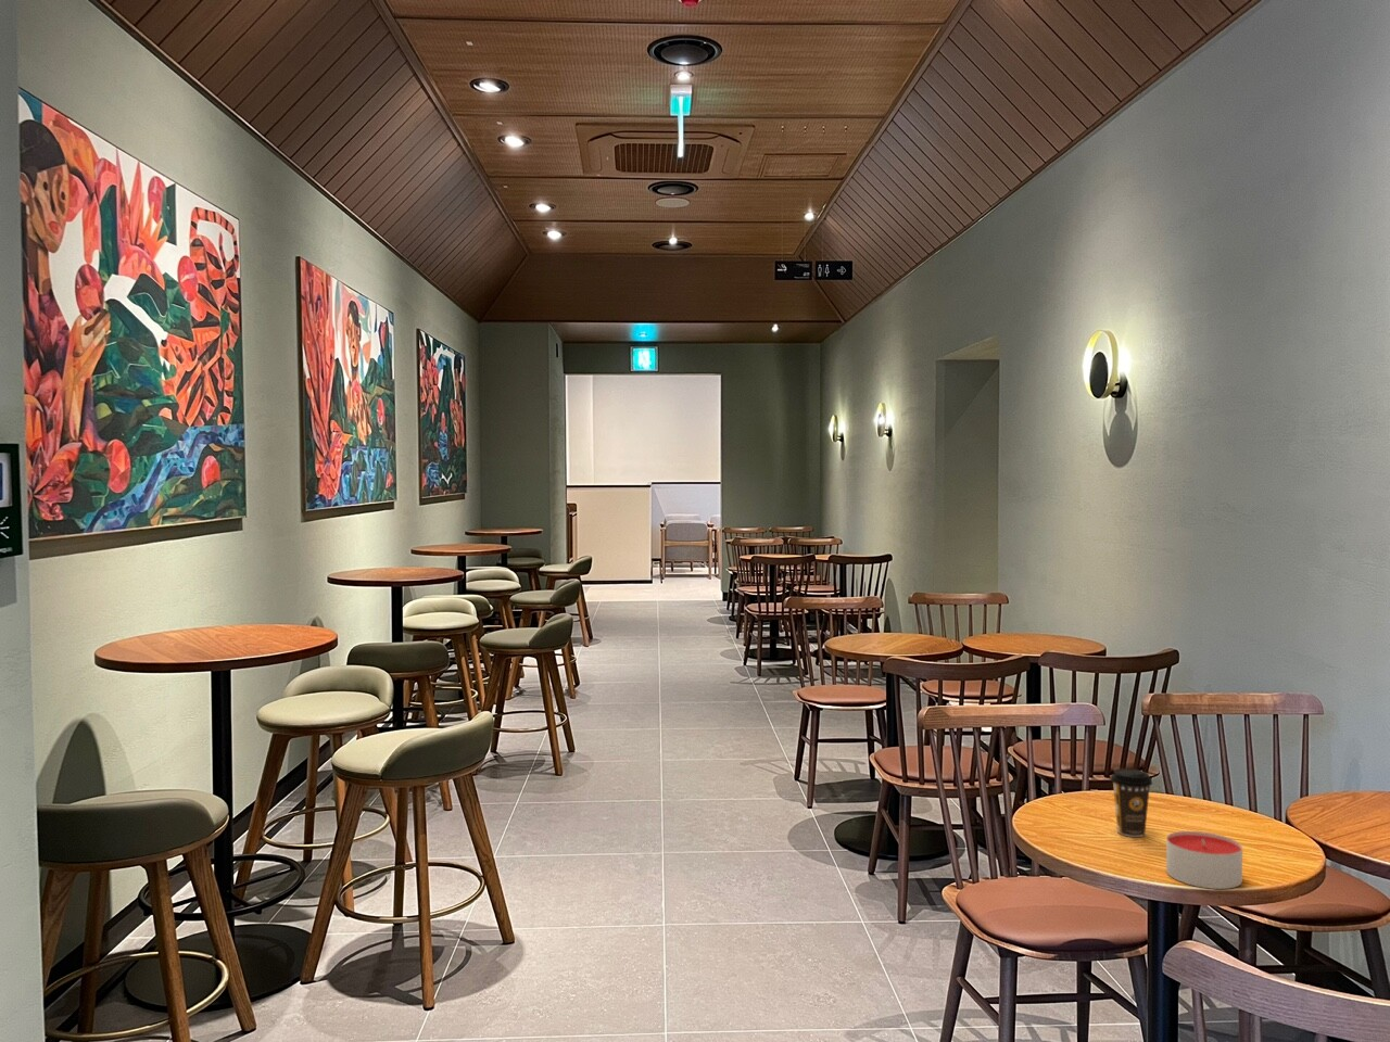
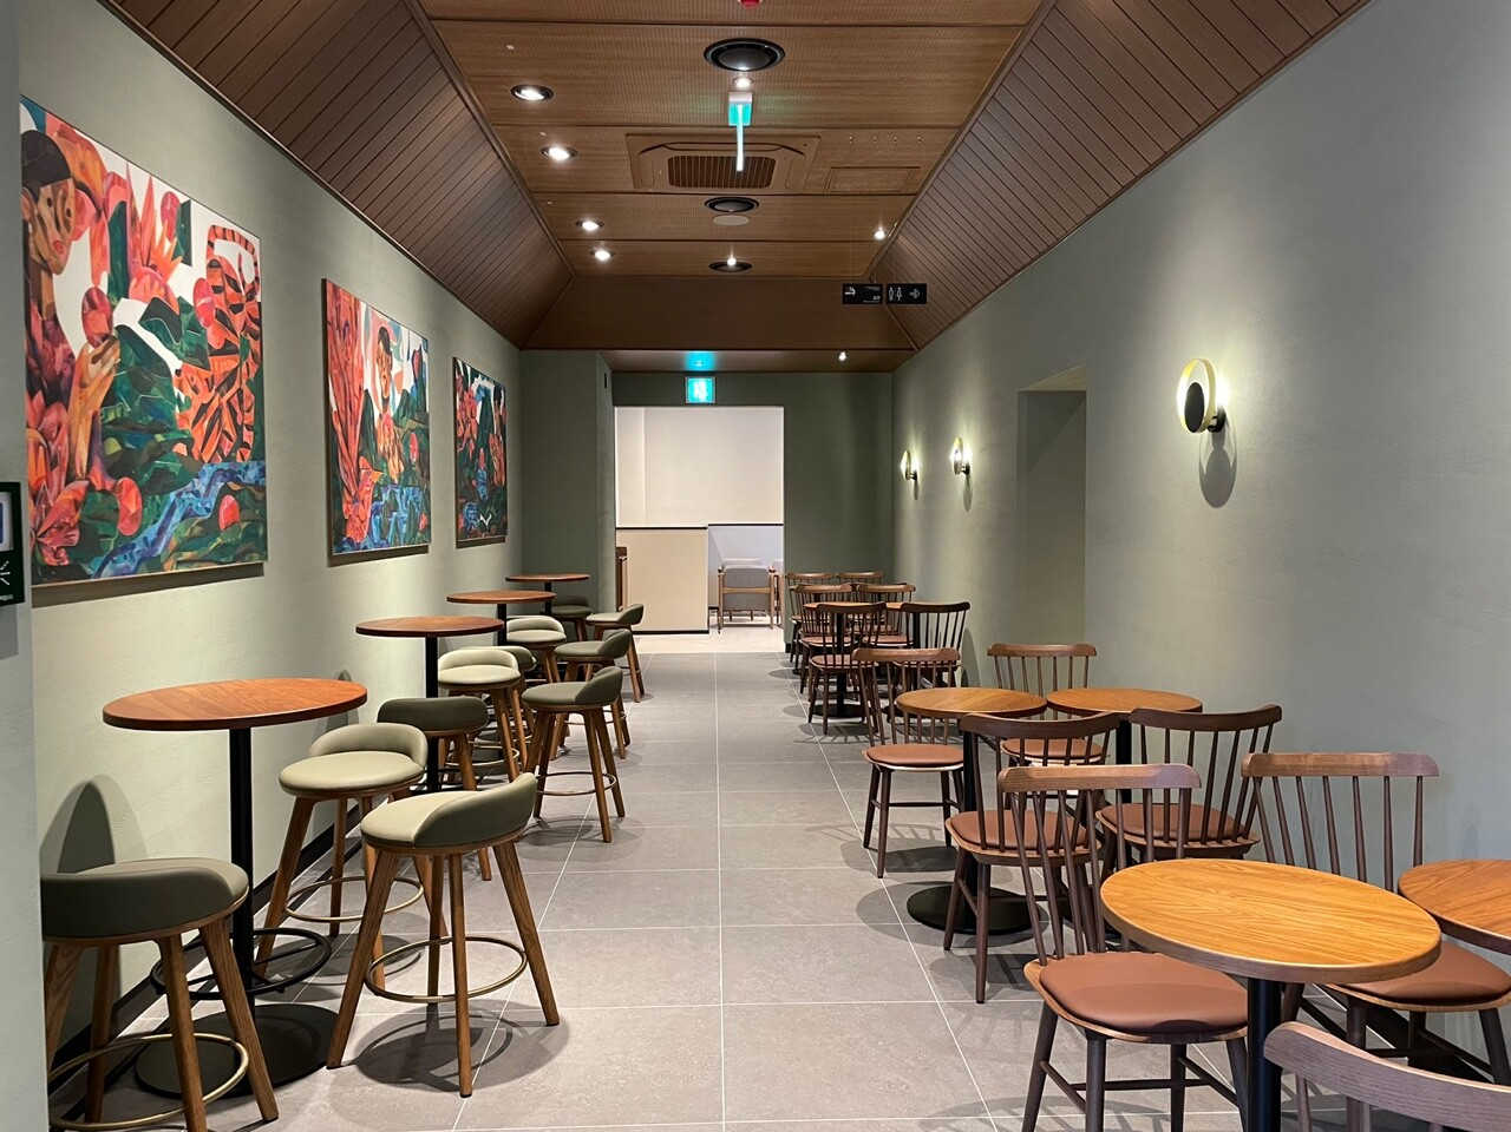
- coffee cup (1131, 802)
- candle (1203, 857)
